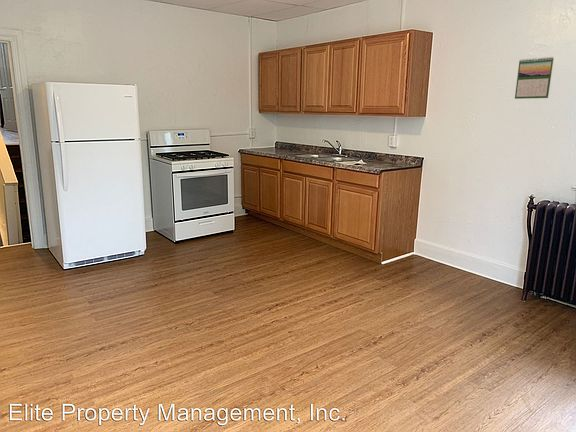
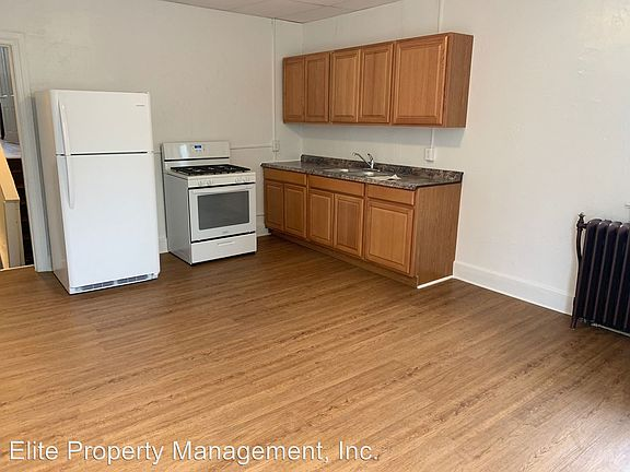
- calendar (533, 78)
